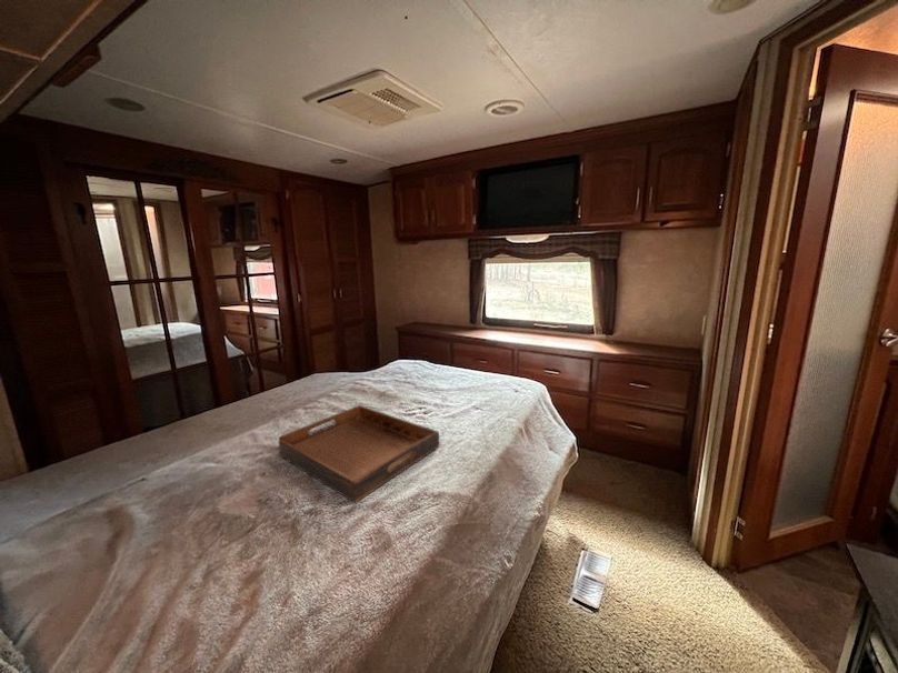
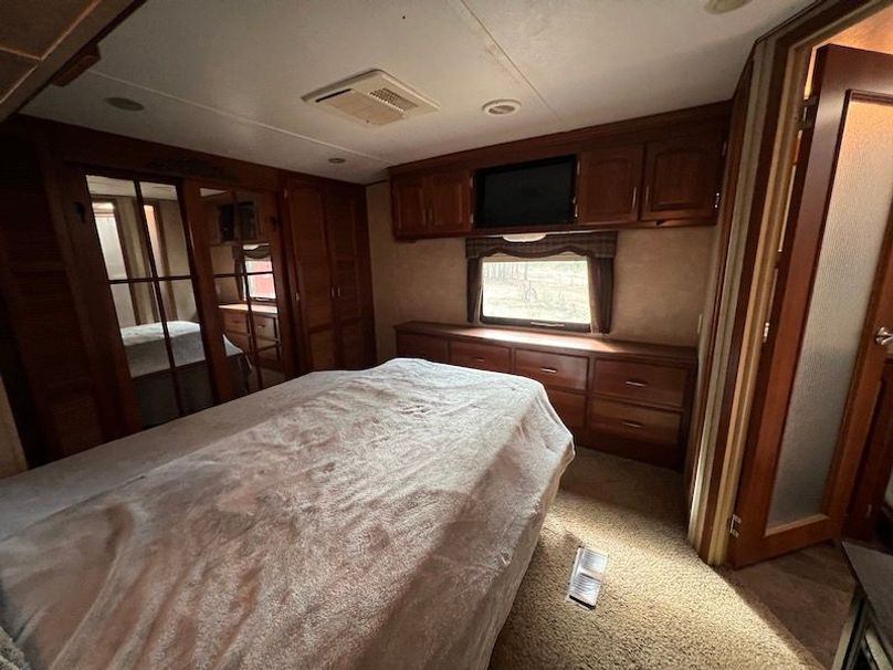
- serving tray (358, 442)
